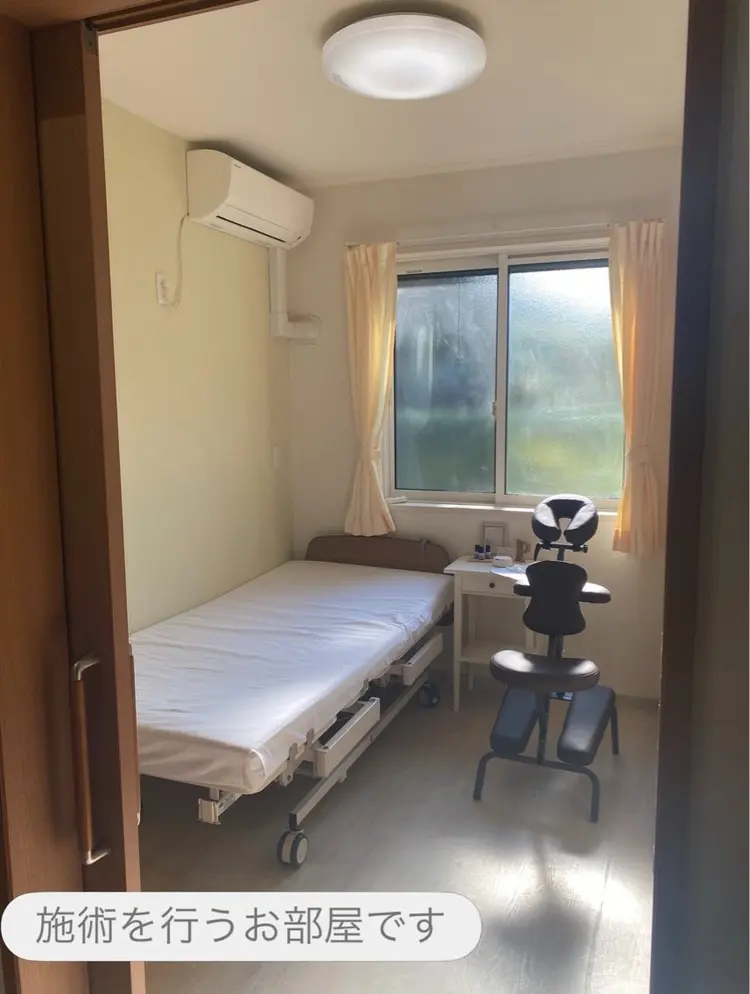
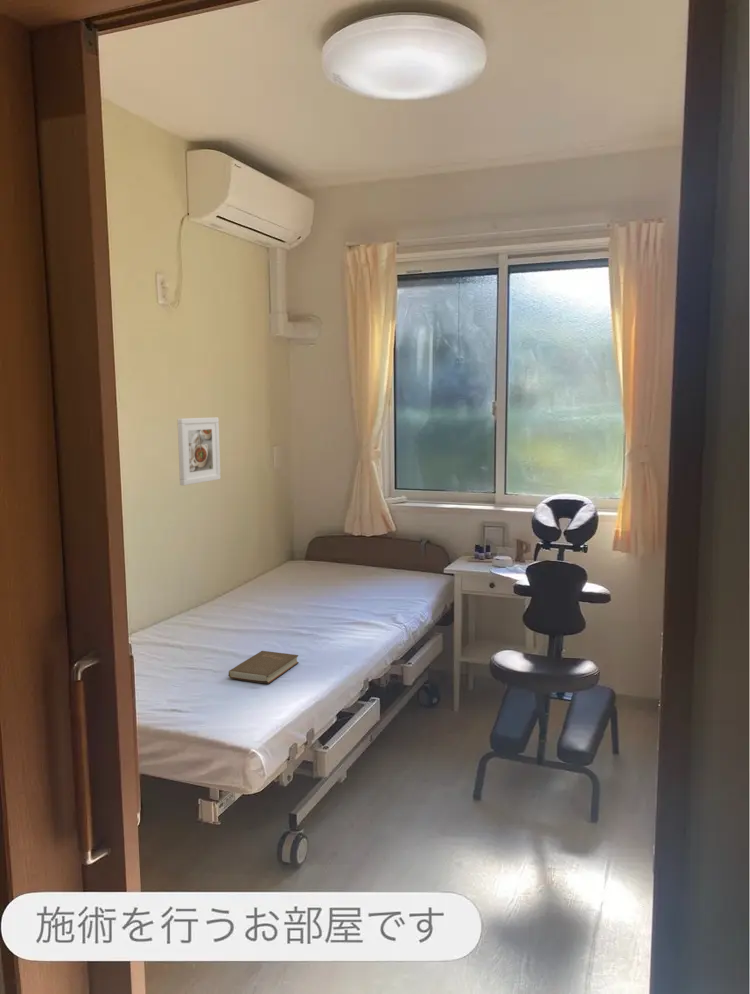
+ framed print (199, 450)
+ book (264, 666)
